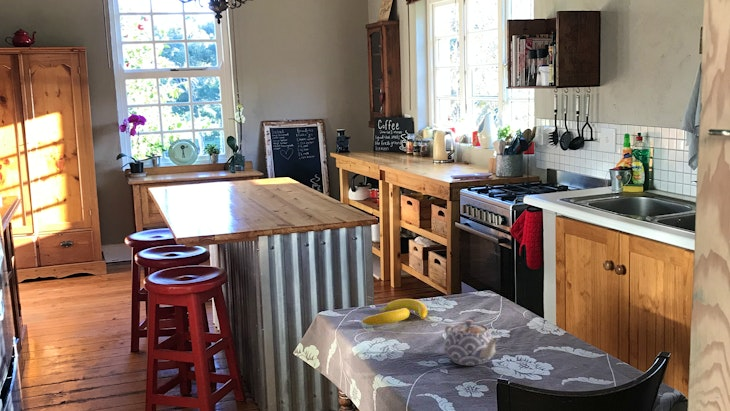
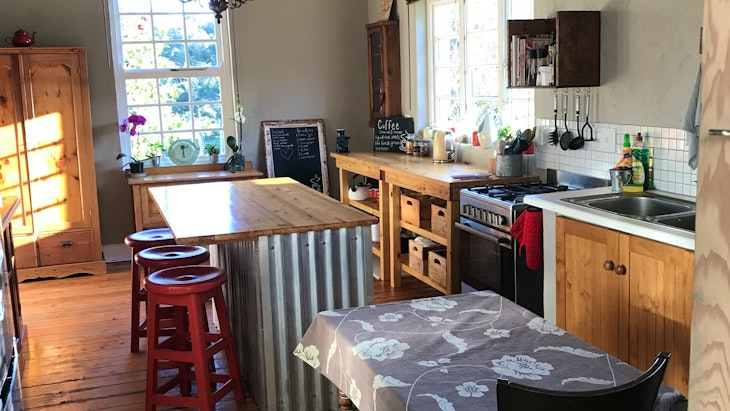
- teapot (471, 341)
- banana (394, 311)
